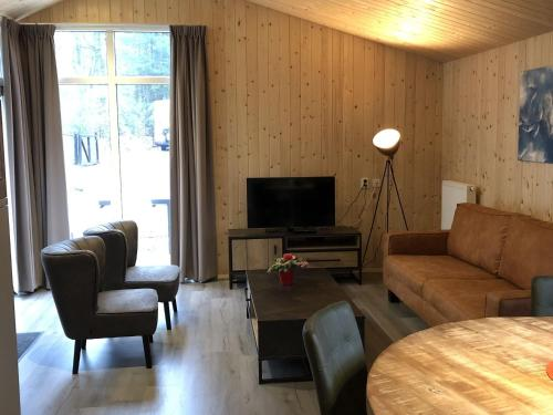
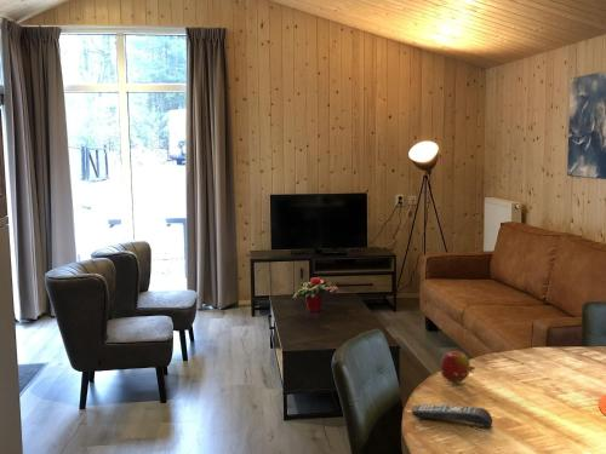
+ fruit (457, 367)
+ remote control (451, 413)
